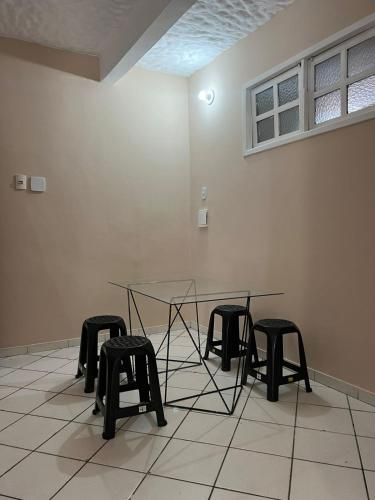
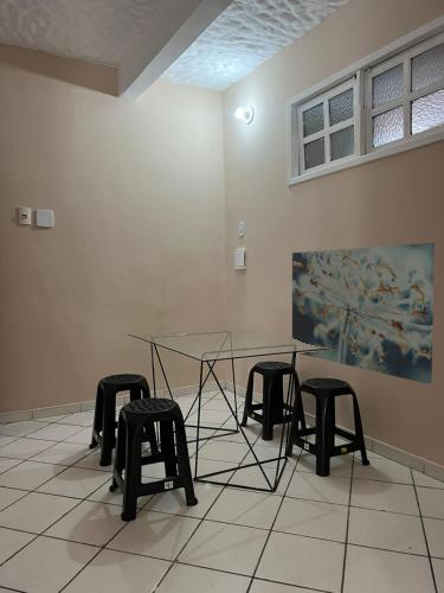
+ wall art (350, 307)
